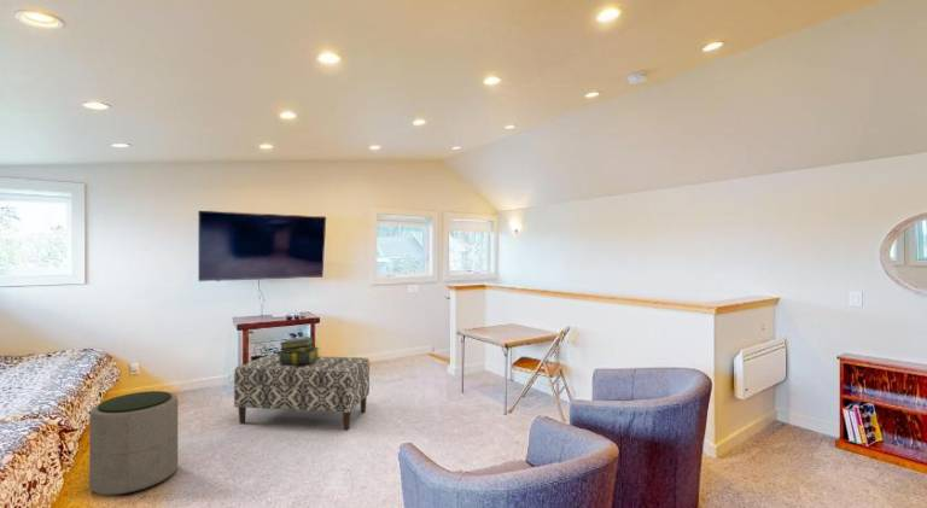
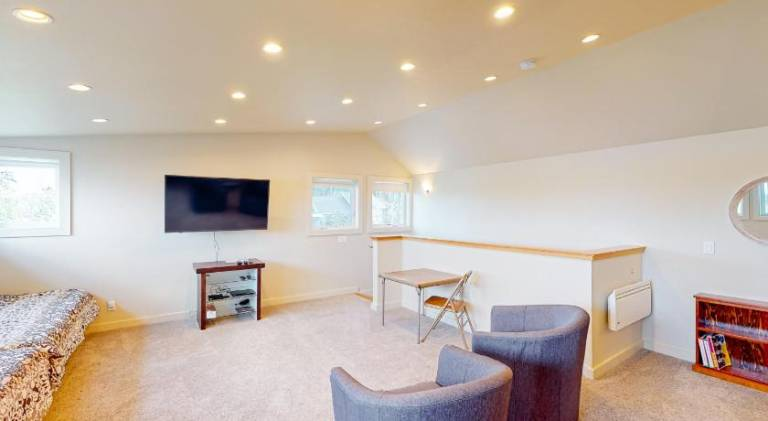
- stack of books (298, 350)
- bench (304, 390)
- ottoman (135, 439)
